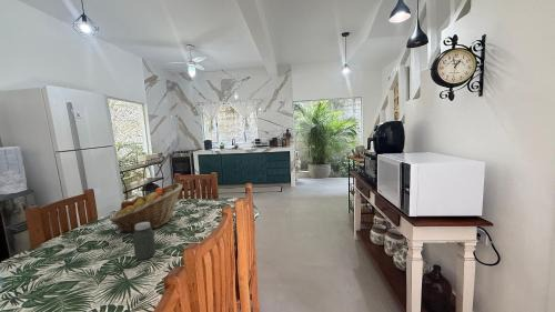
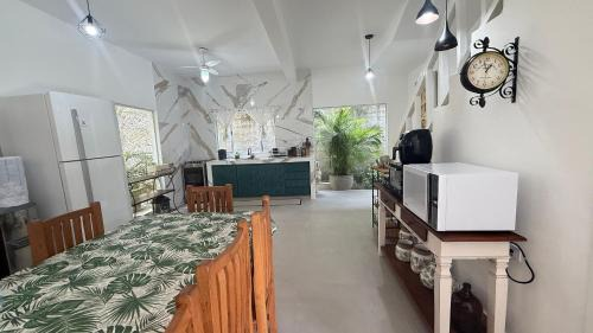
- jar (143, 240)
- fruit basket (150, 205)
